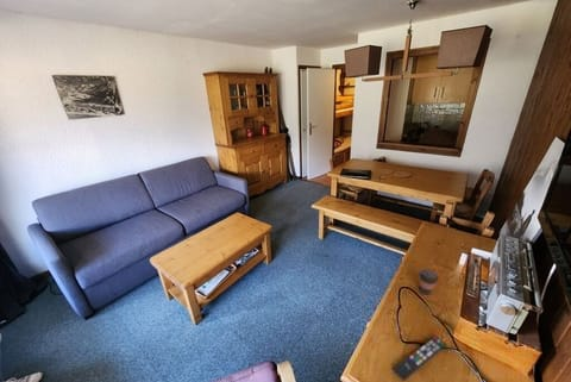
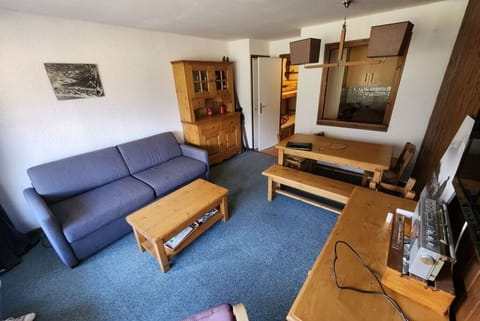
- coffee cup (427, 282)
- remote control (420, 356)
